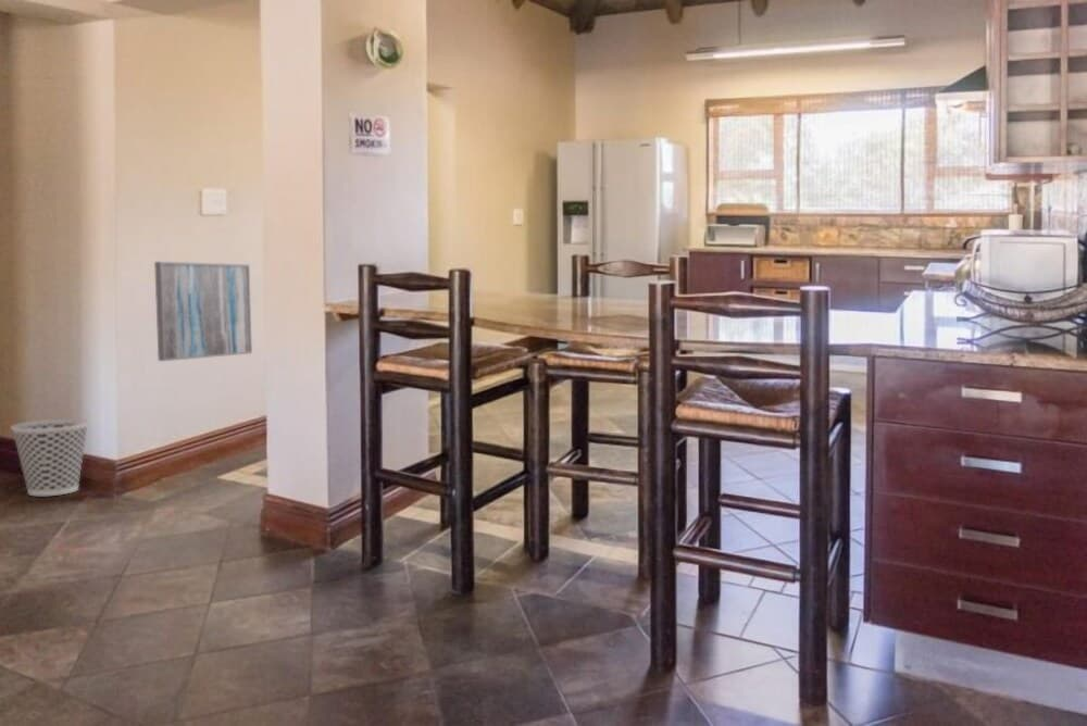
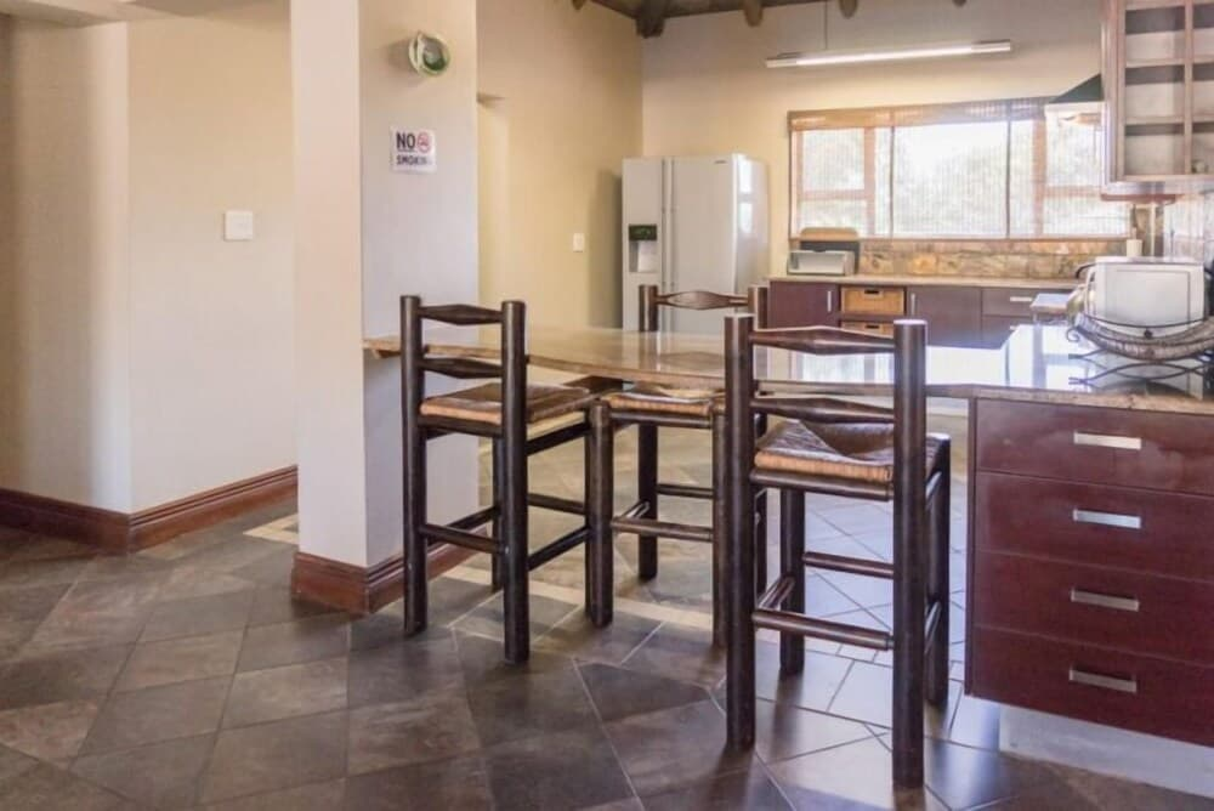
- wastebasket (51, 458)
- wall art (205, 310)
